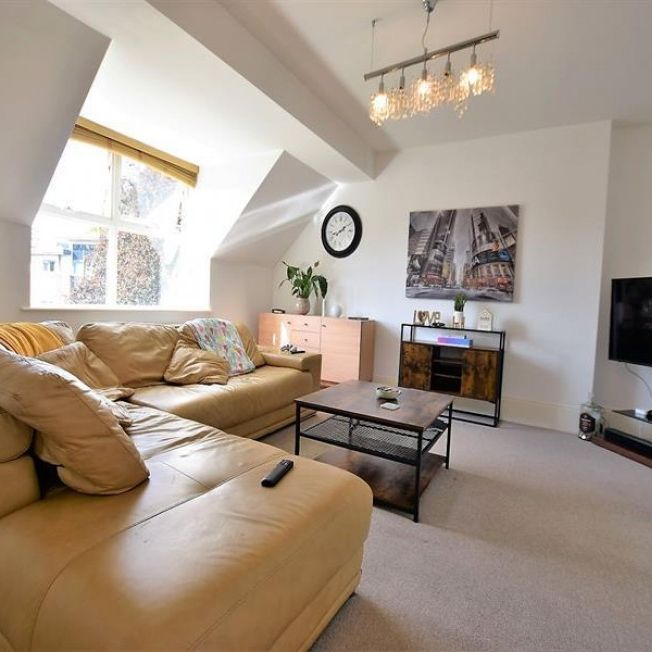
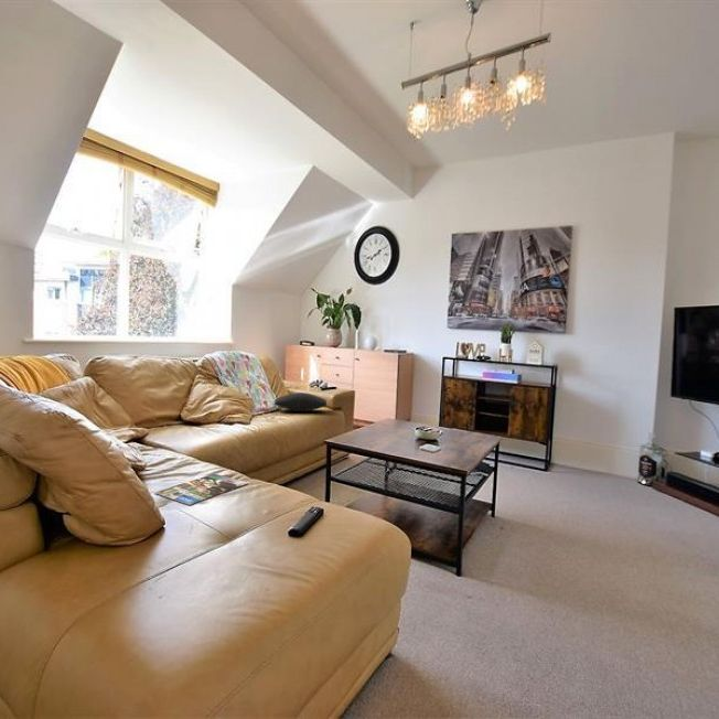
+ cushion (300, 401)
+ magazine (203, 487)
